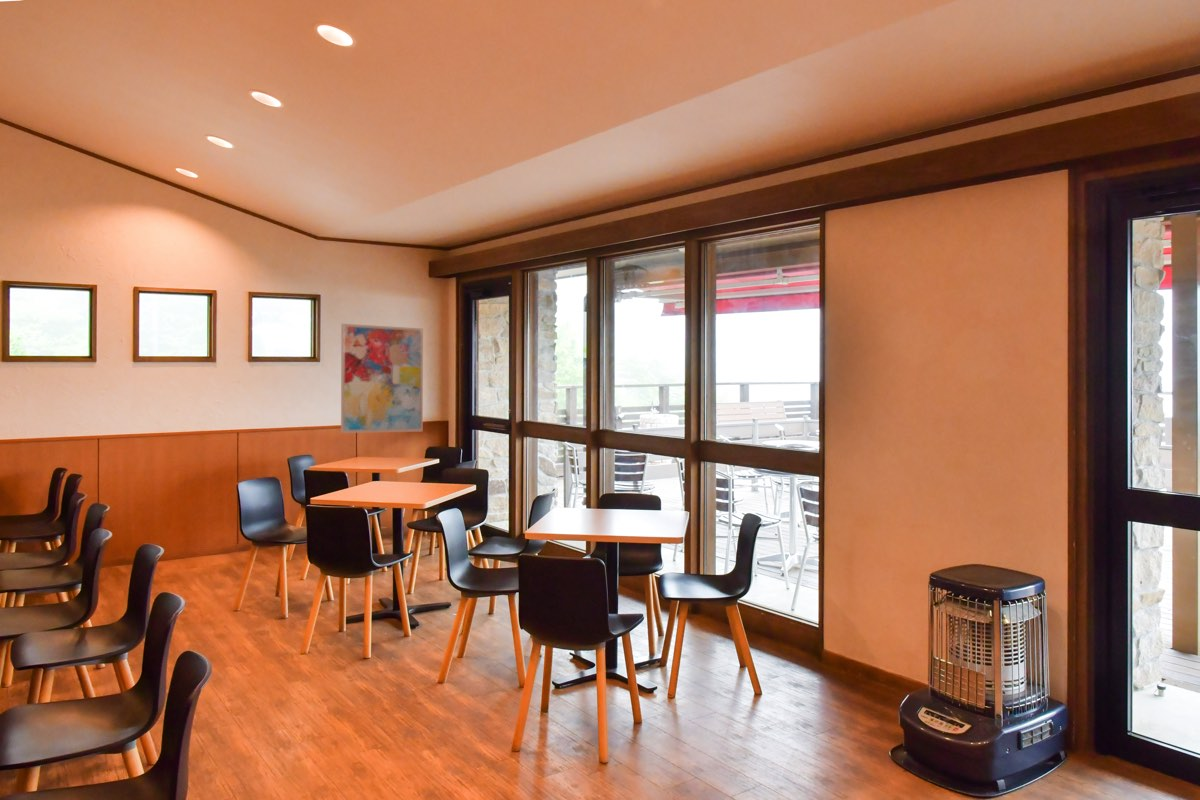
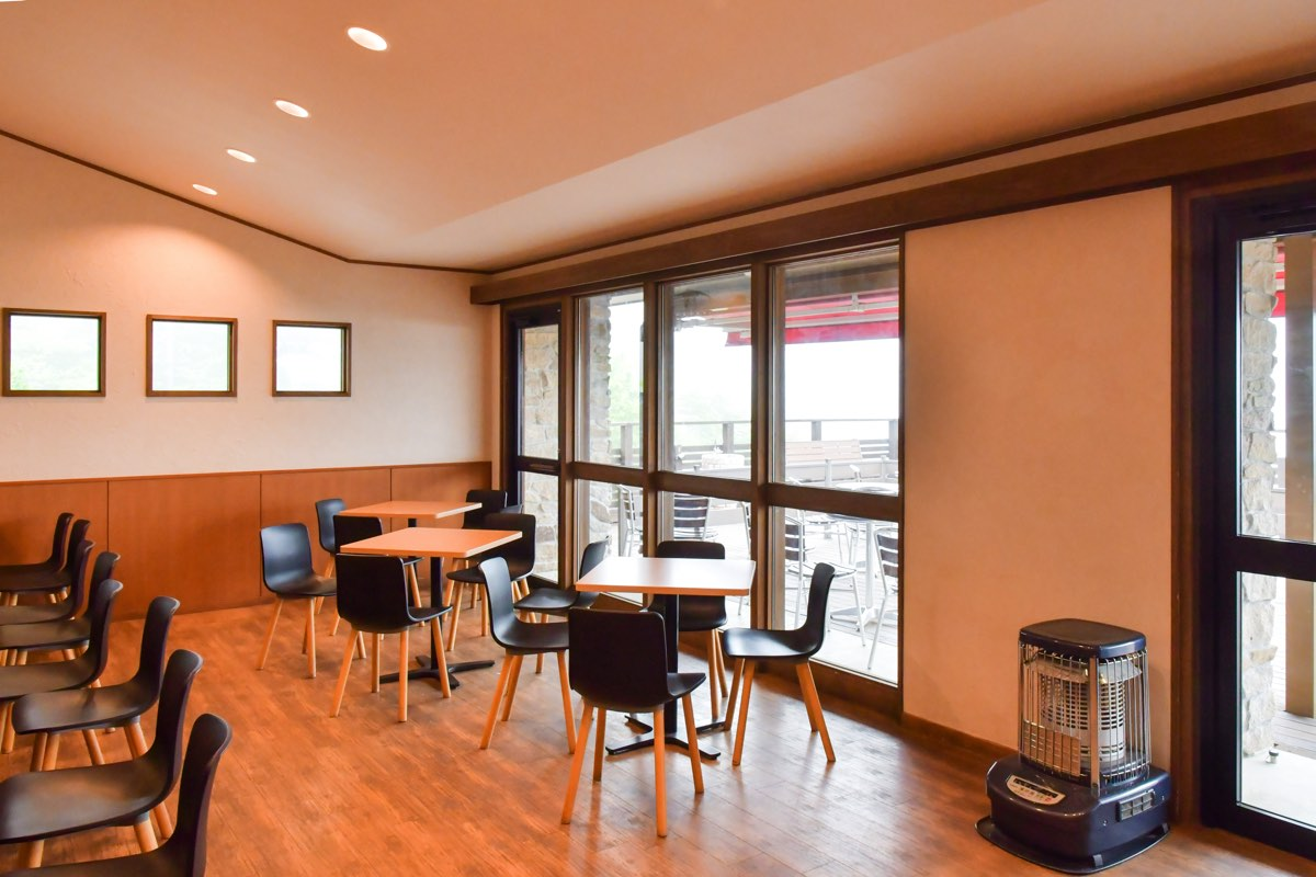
- wall art (383, 379)
